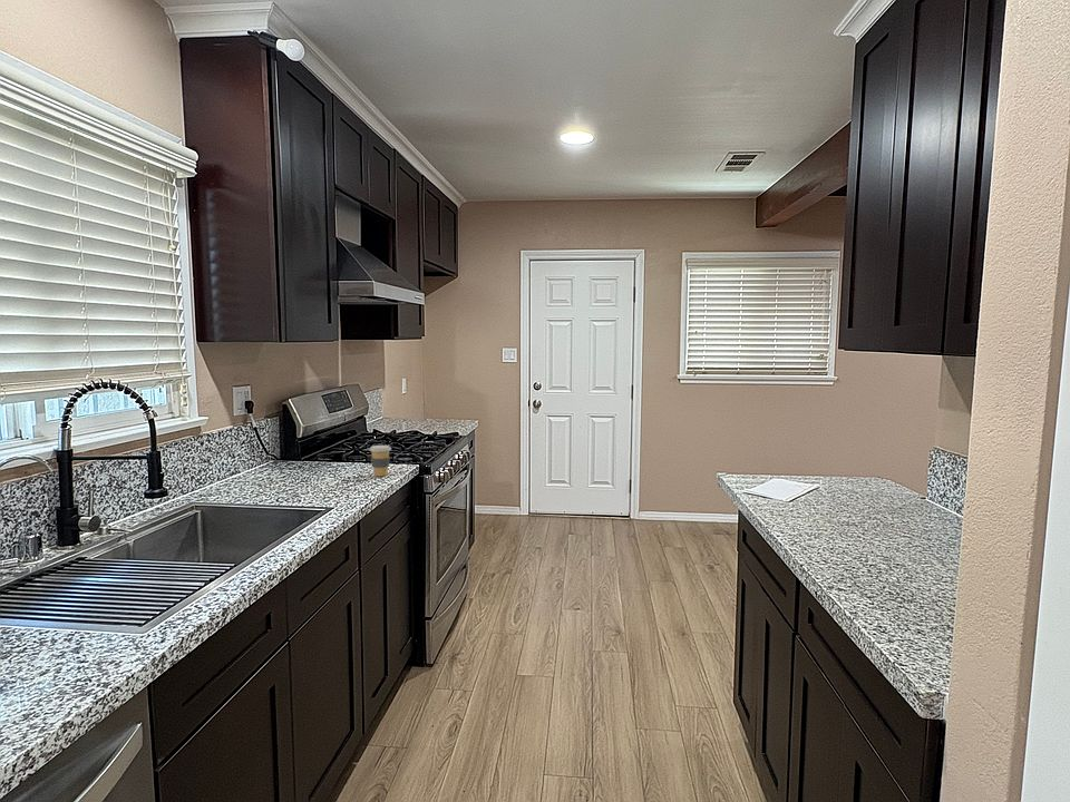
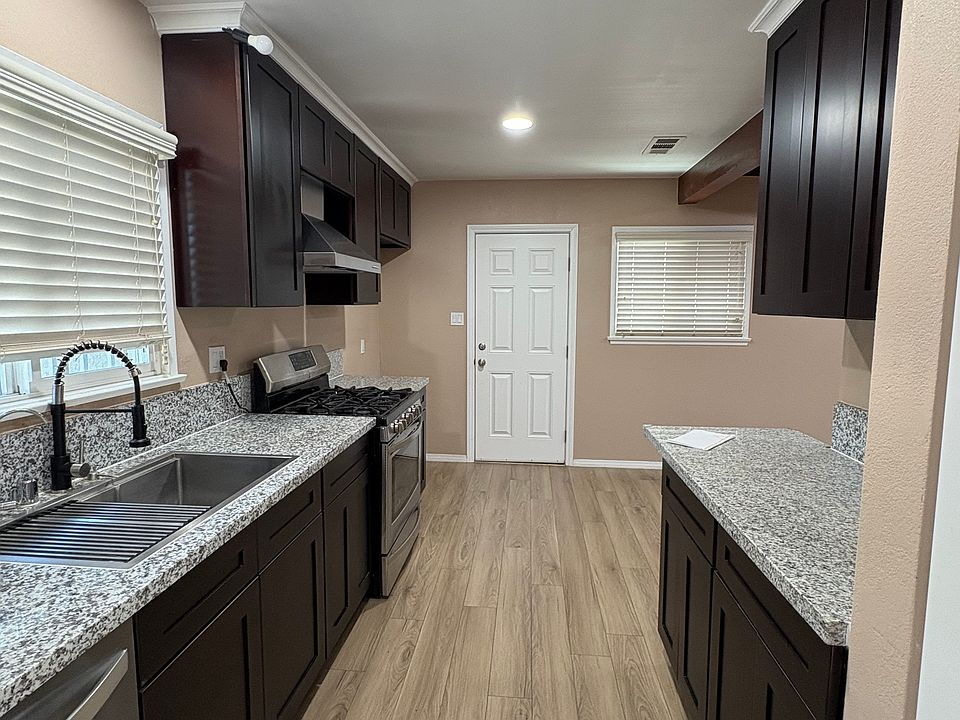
- coffee cup (380, 460)
